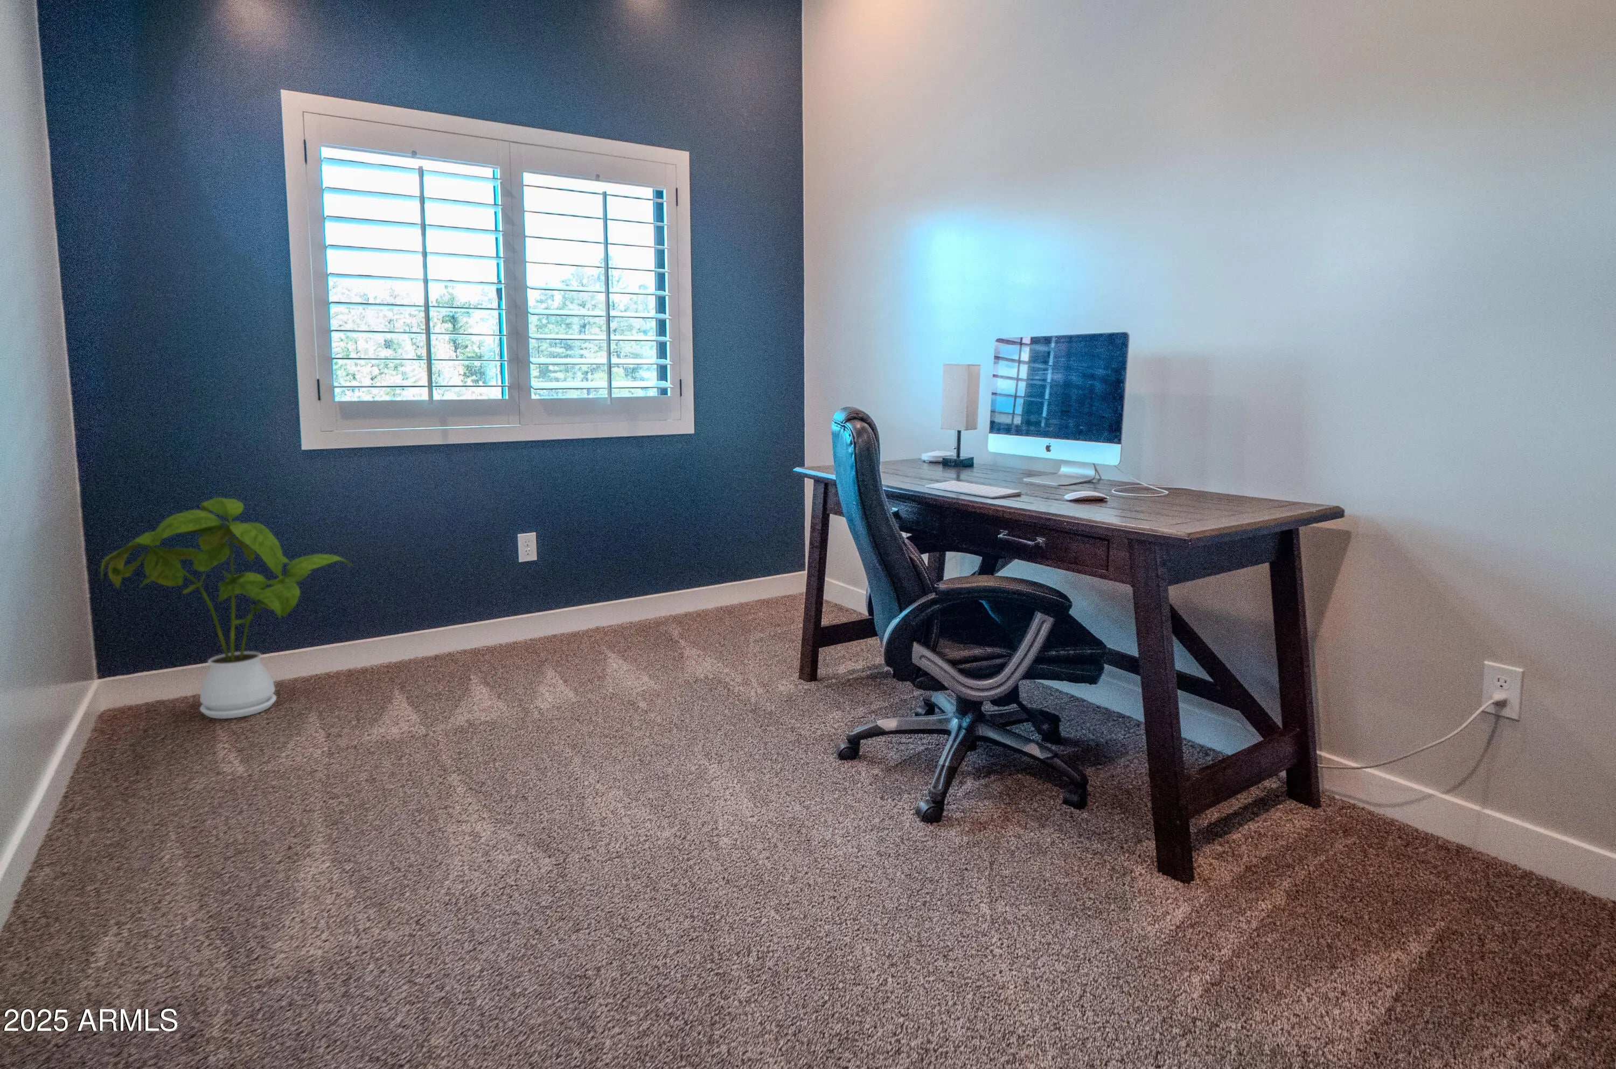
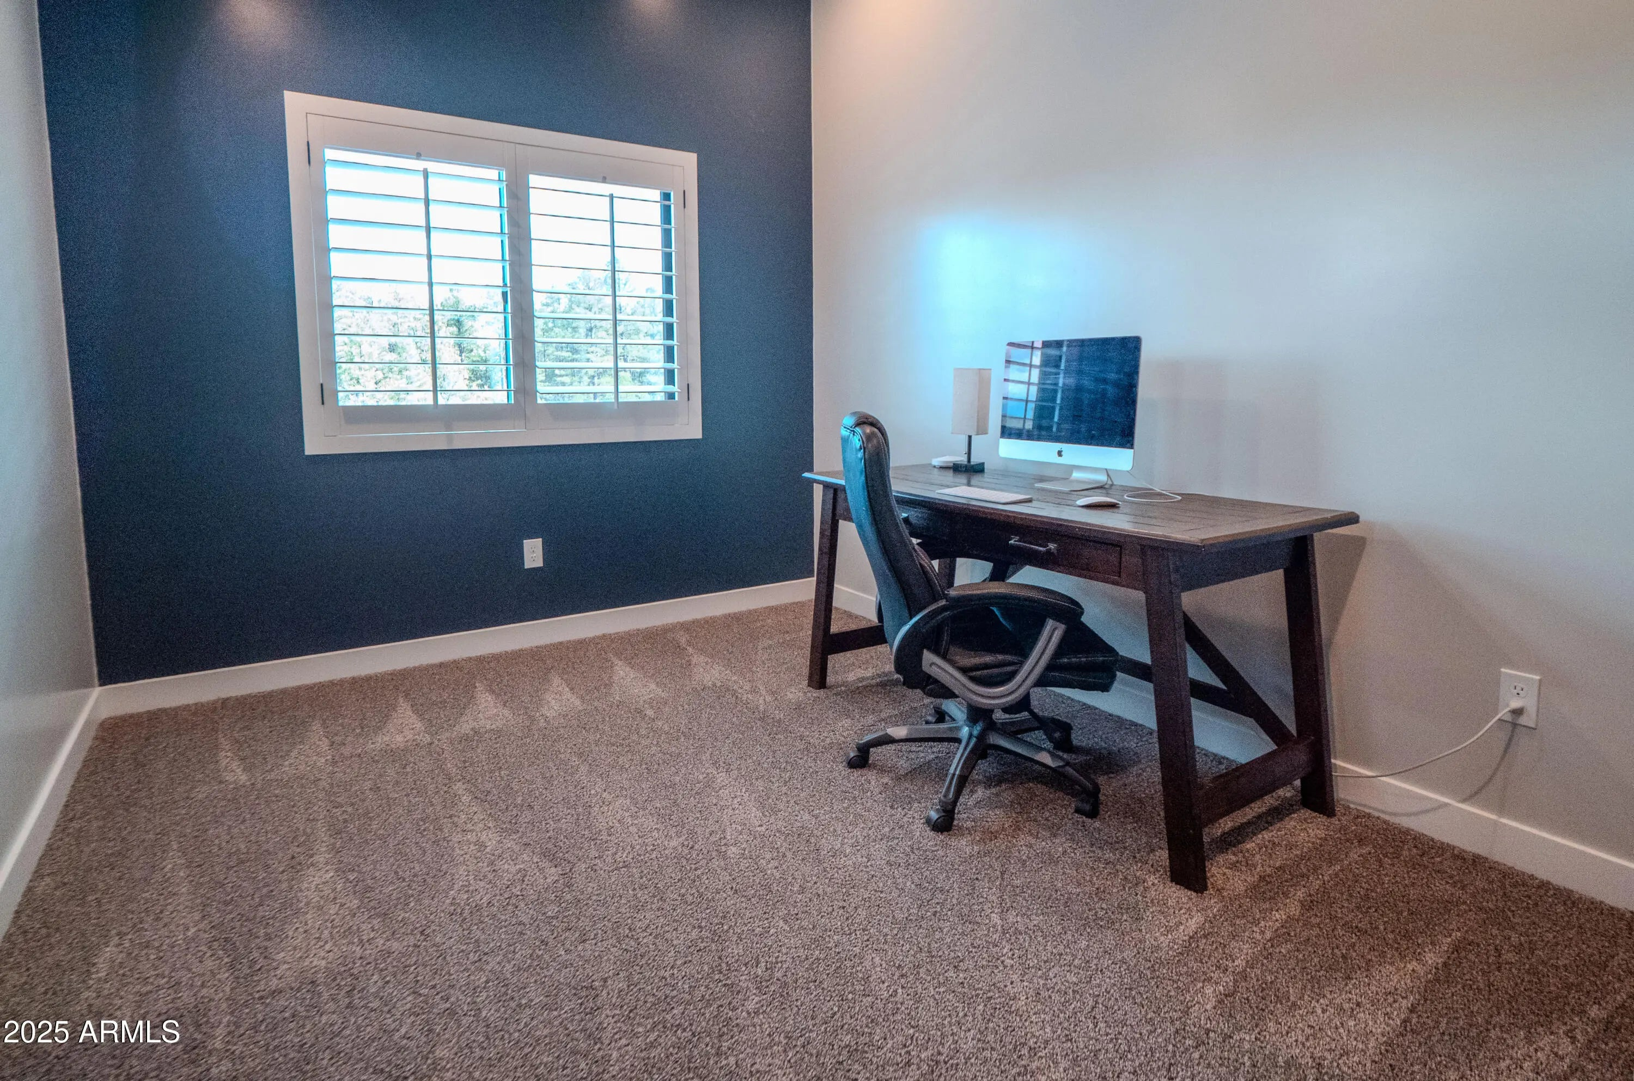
- house plant (235, 607)
